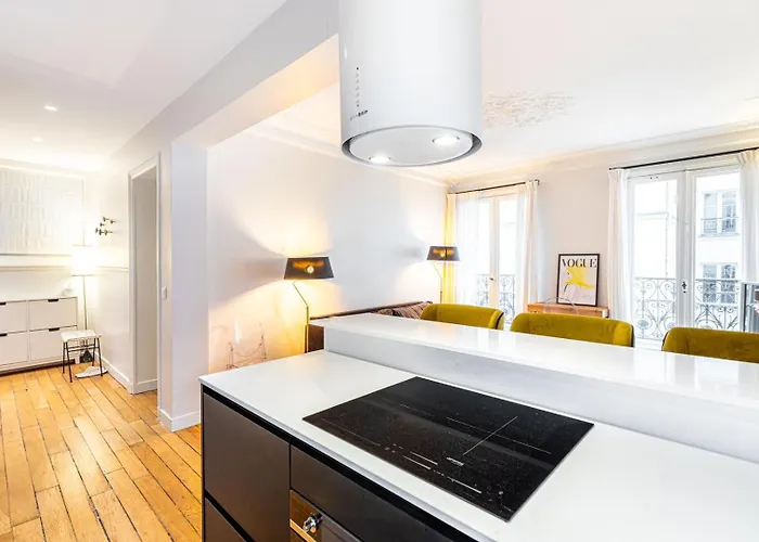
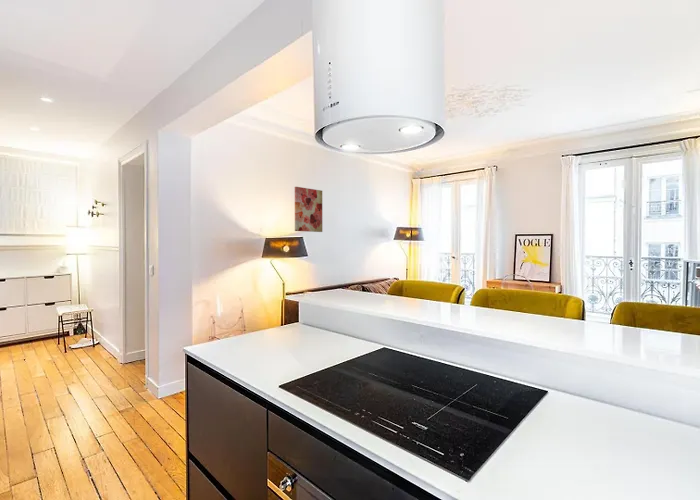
+ wall art (309, 210)
